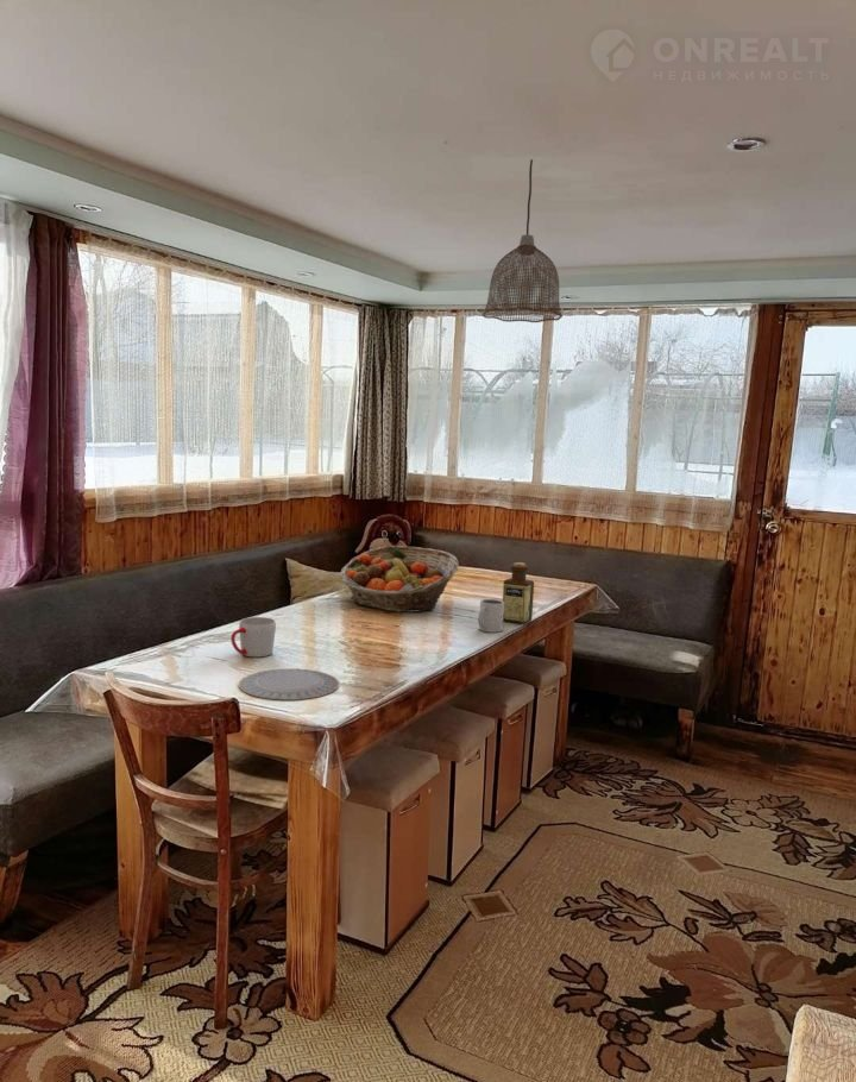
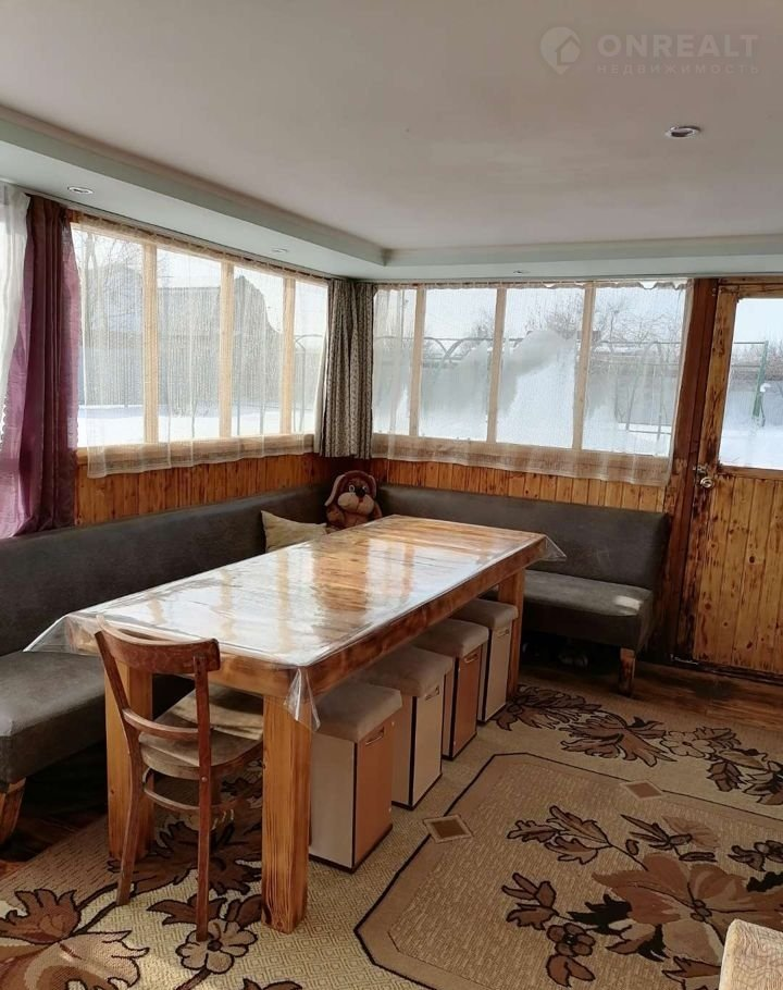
- chinaware (289, 681)
- bottle (518, 592)
- mug (489, 616)
- mug (251, 638)
- pendant lamp (527, 239)
- fruit basket (398, 577)
